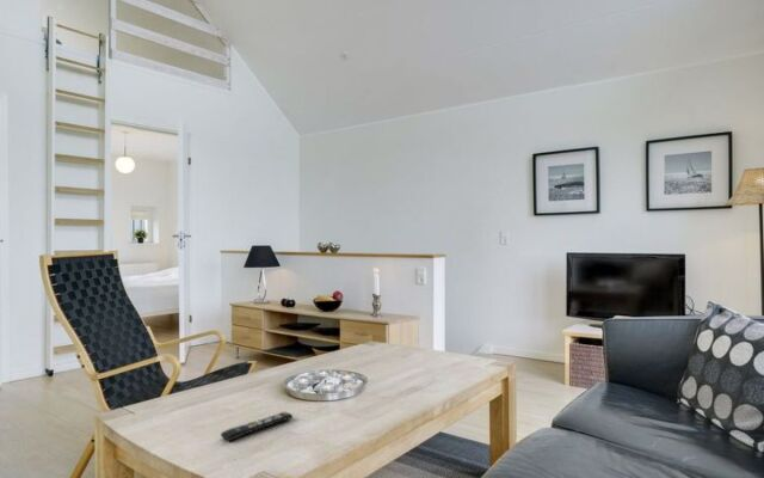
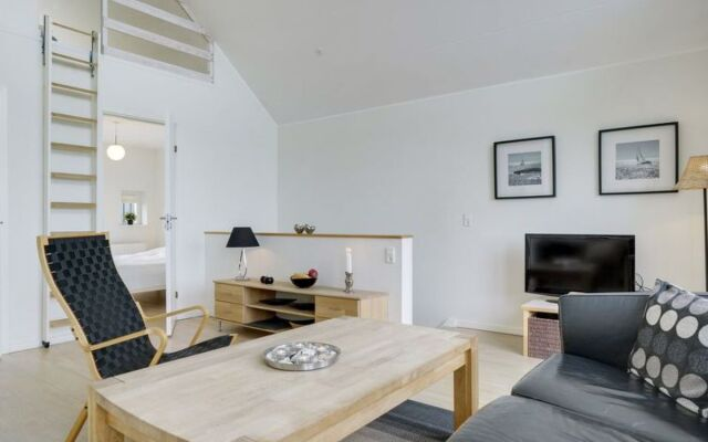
- remote control (258, 424)
